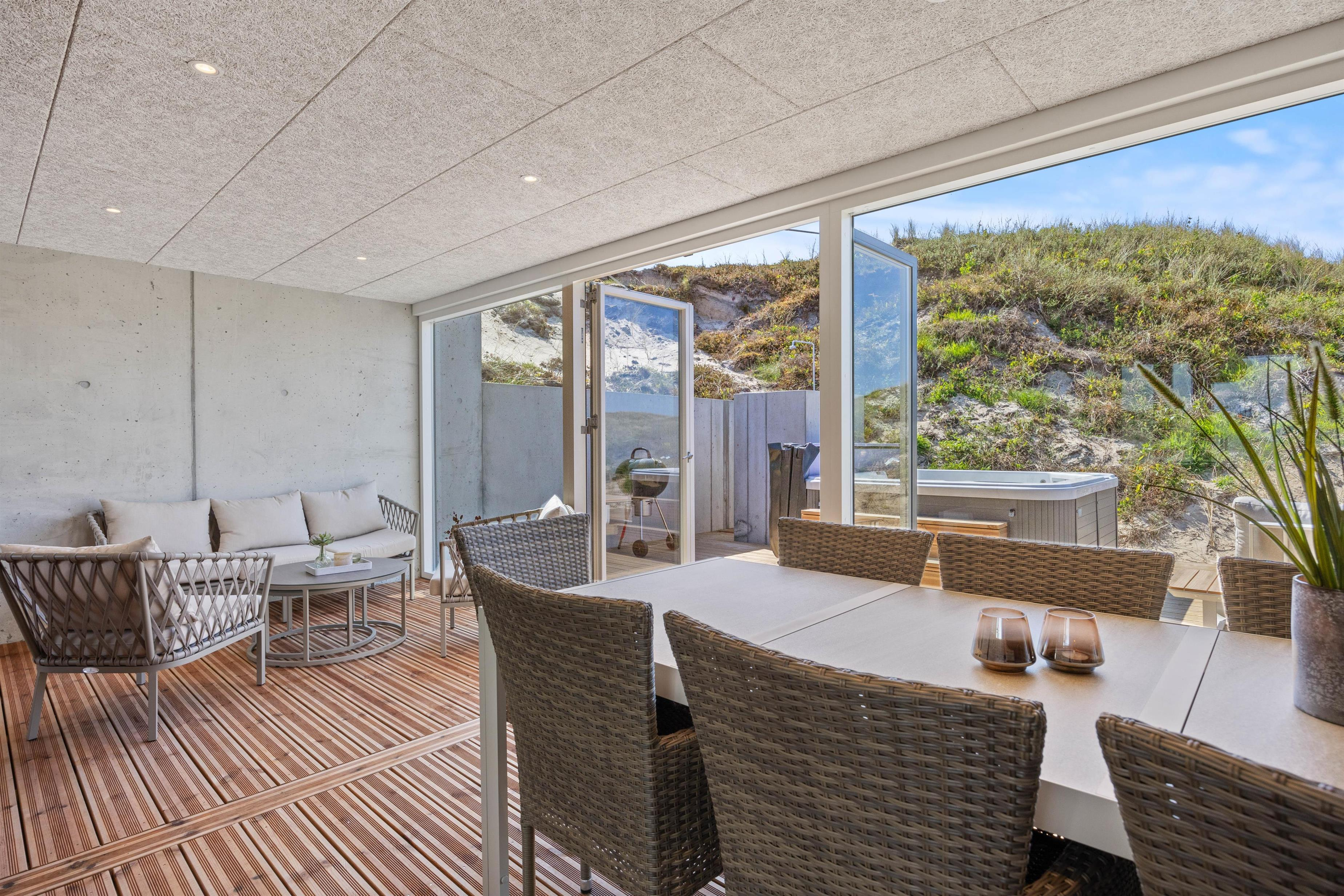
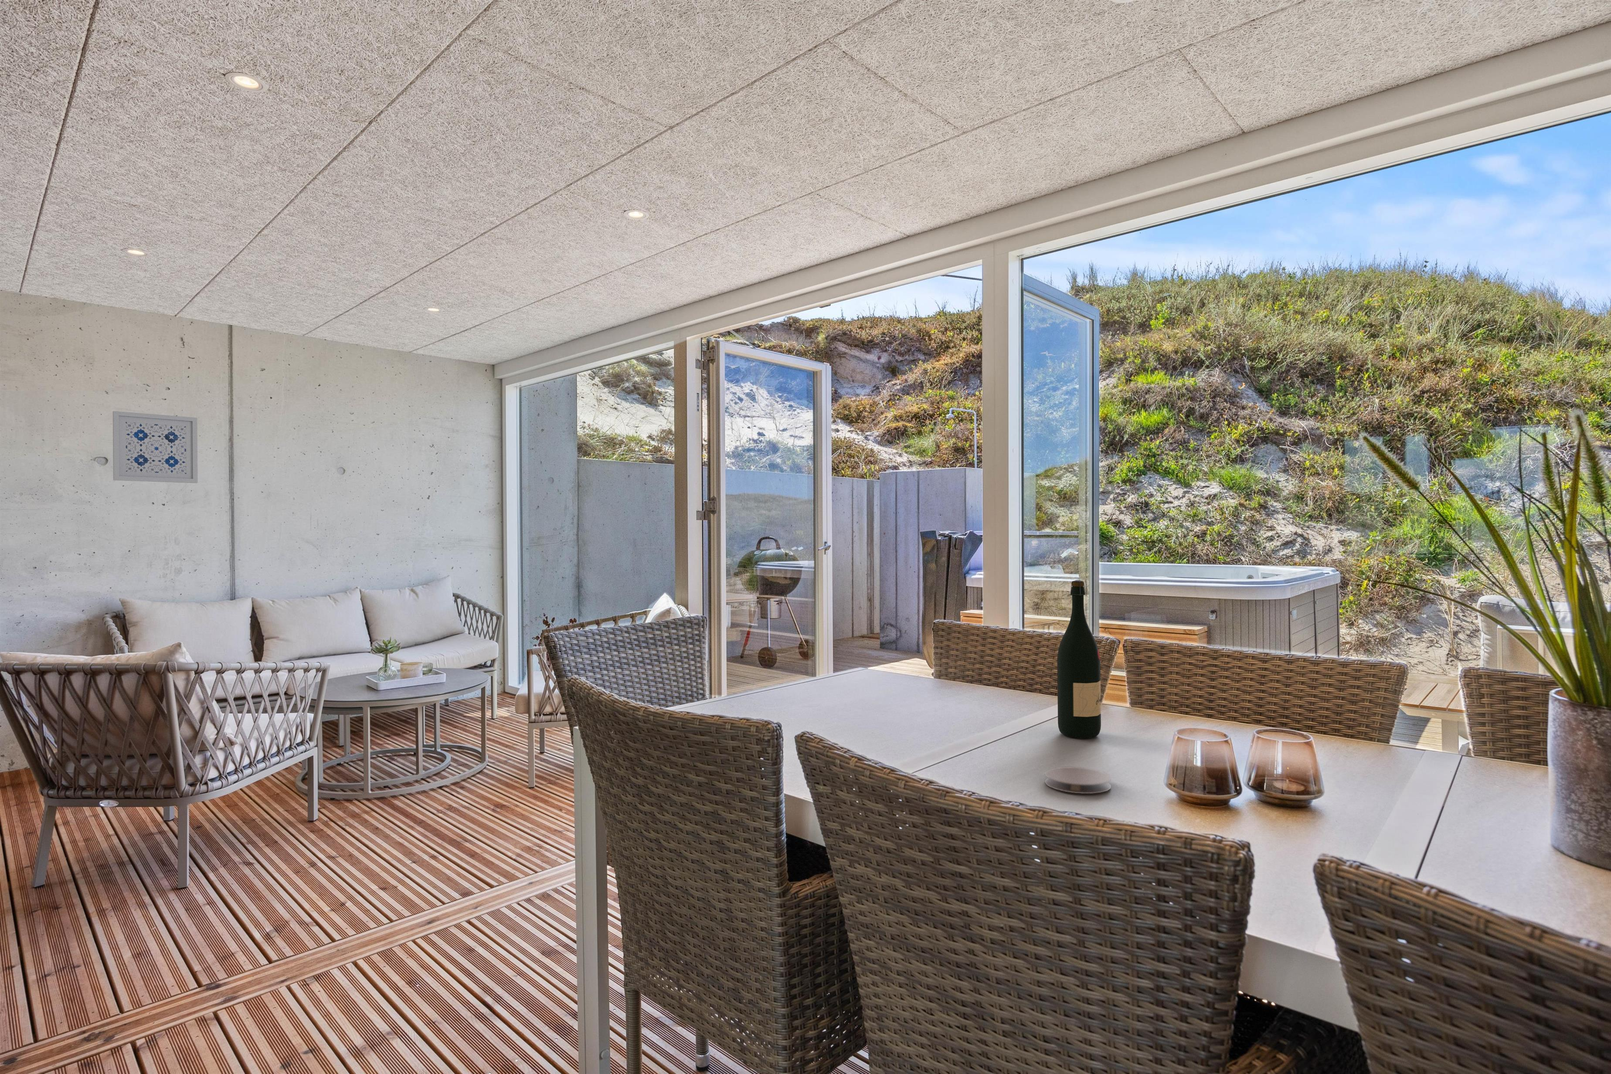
+ coaster (1078, 780)
+ wine bottle (1079, 657)
+ wall art (156, 448)
